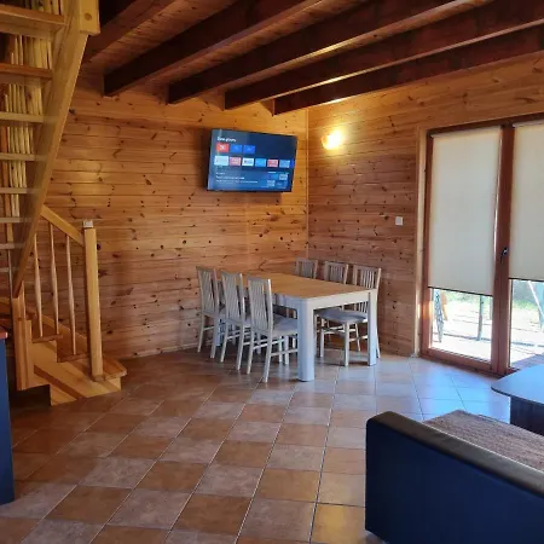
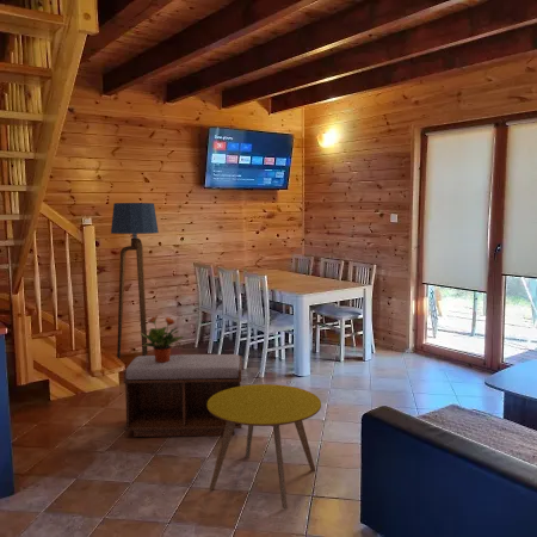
+ bench (186, 393)
+ potted plant (161, 338)
+ floor lamp (138, 282)
+ side table (274, 440)
